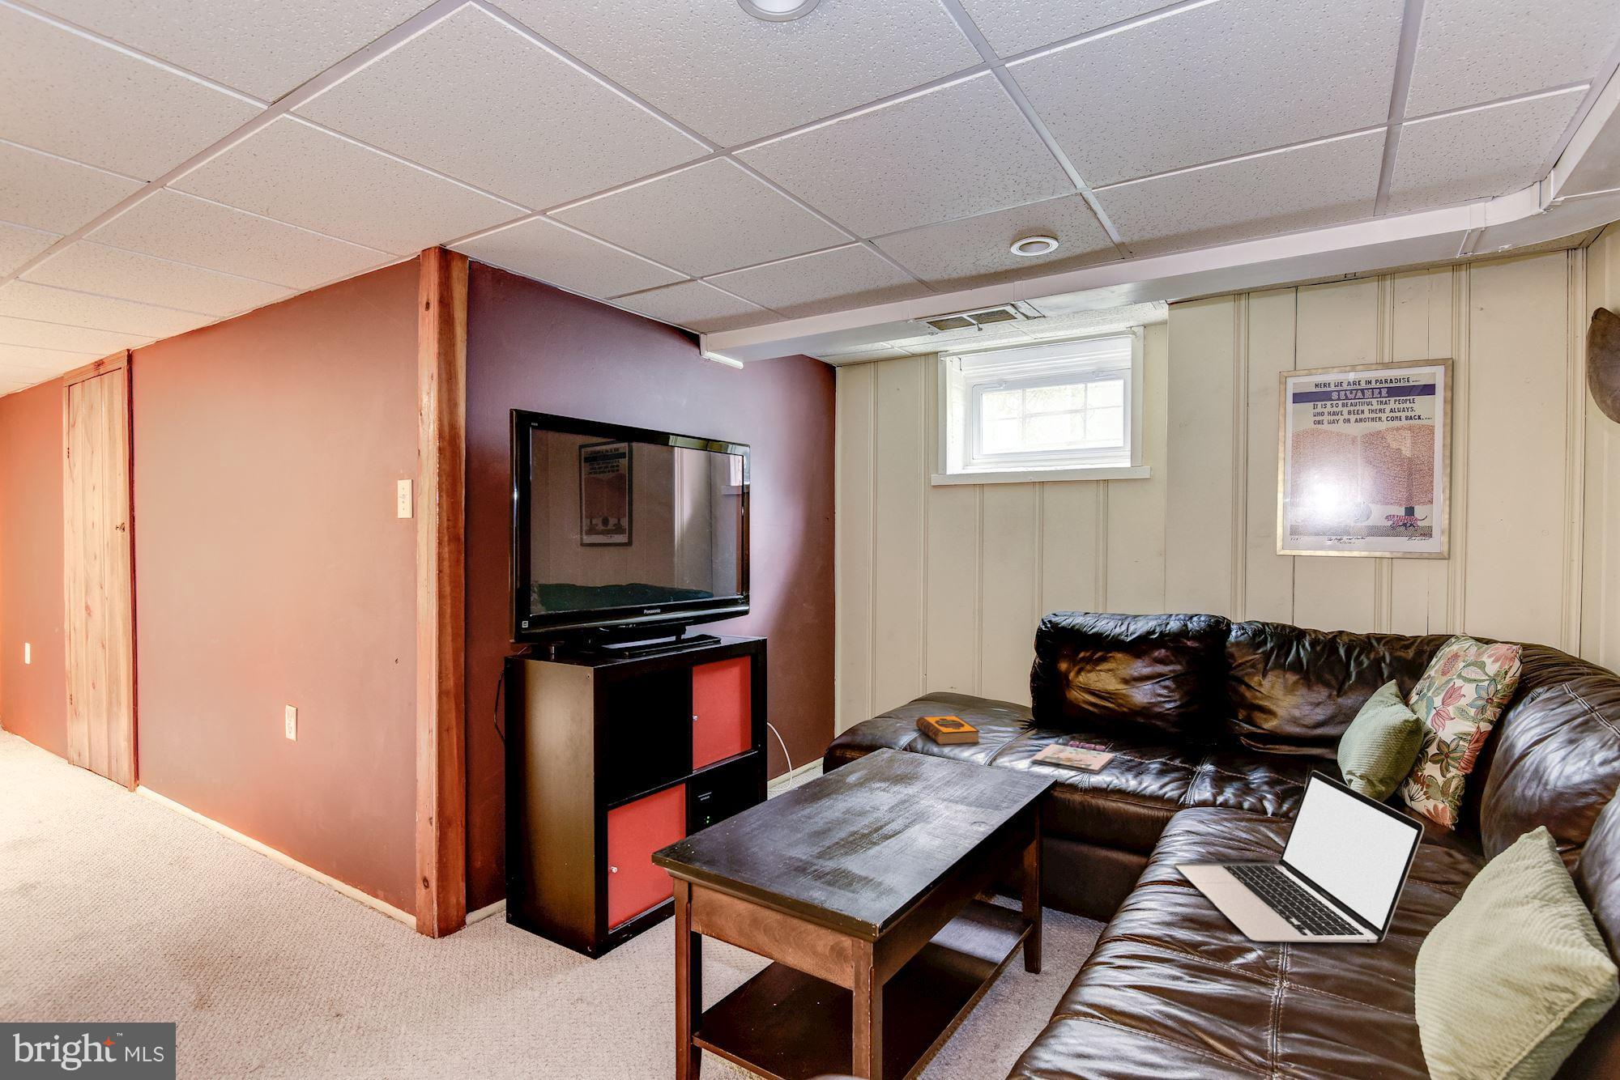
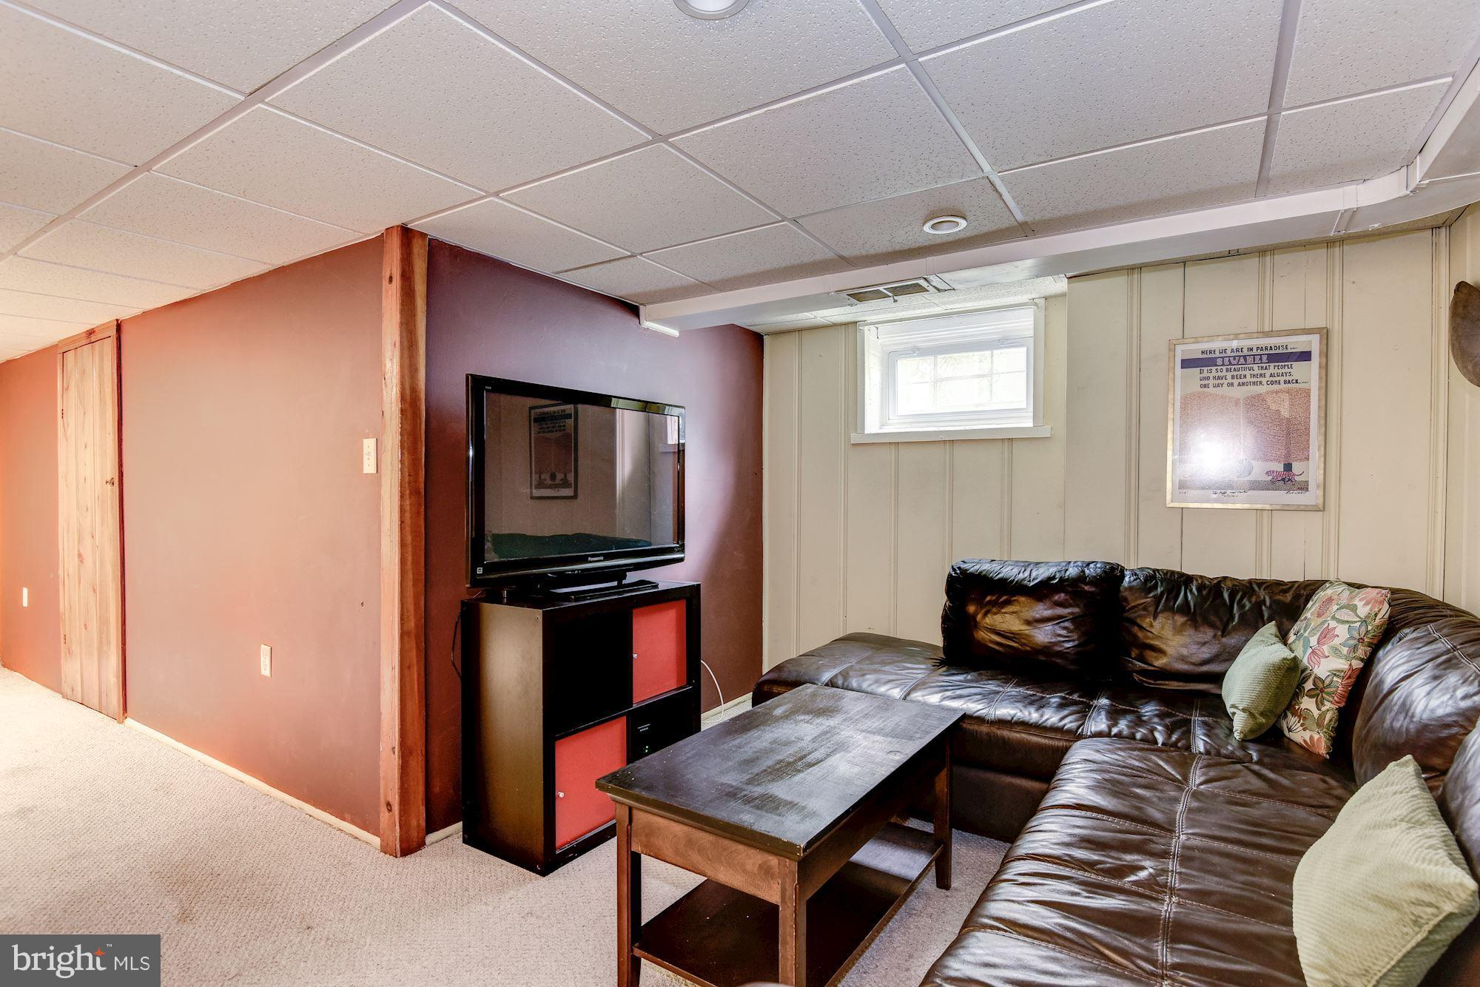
- magazine (1076, 755)
- laptop (1285, 847)
- hardback book (946, 729)
